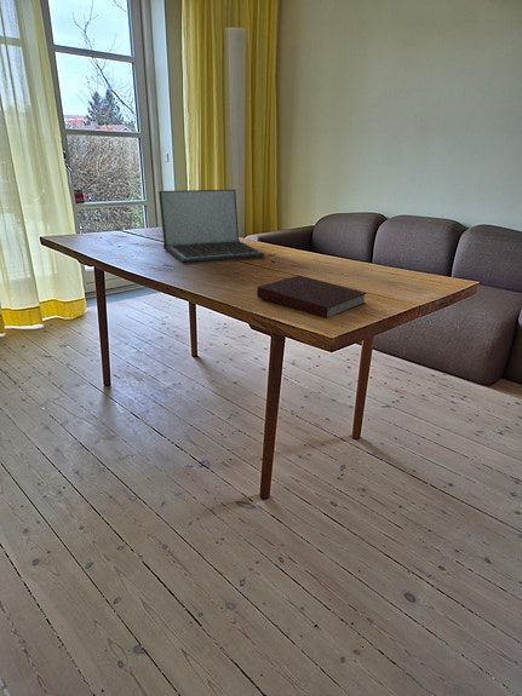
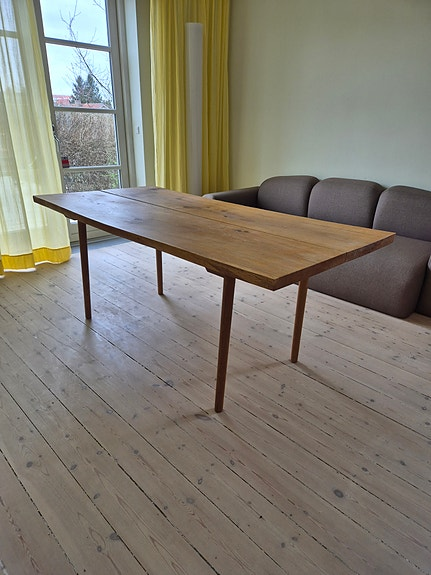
- laptop (210, 224)
- notebook (310, 294)
